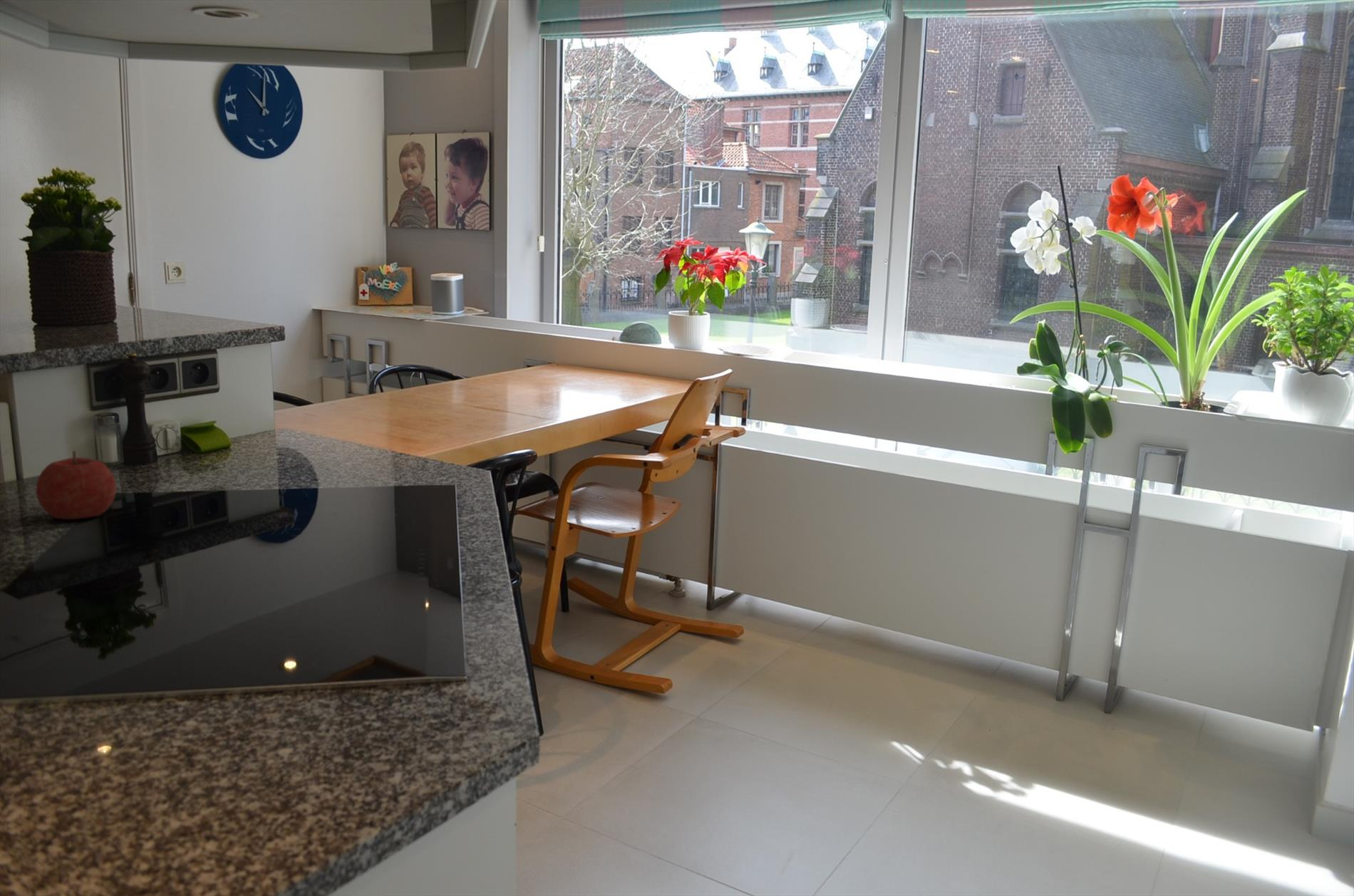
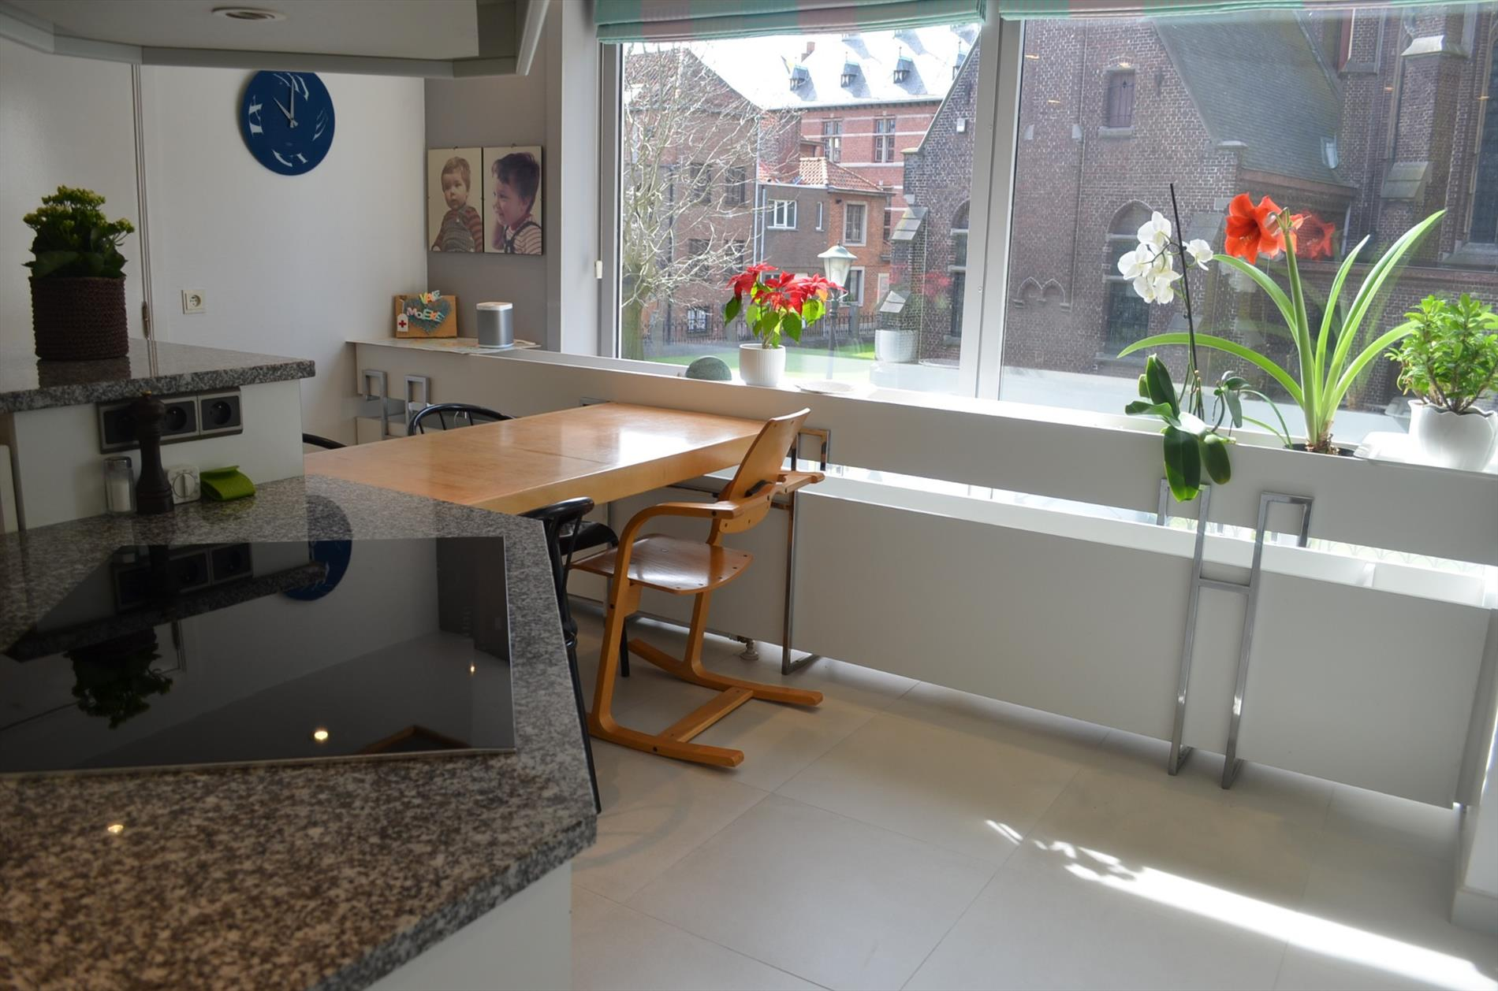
- fruit (76, 483)
